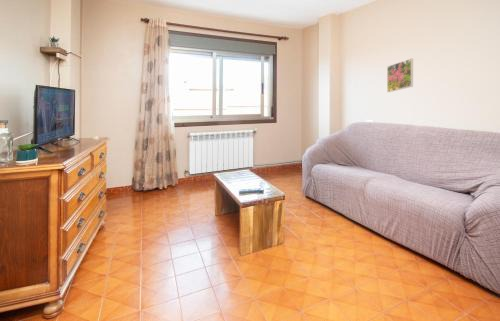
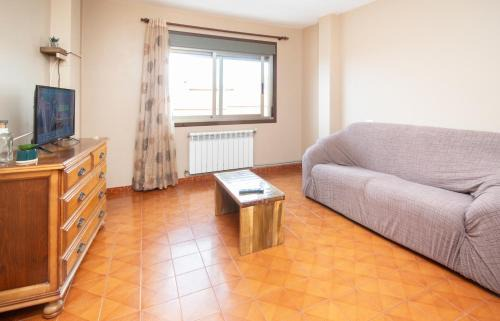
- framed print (399, 76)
